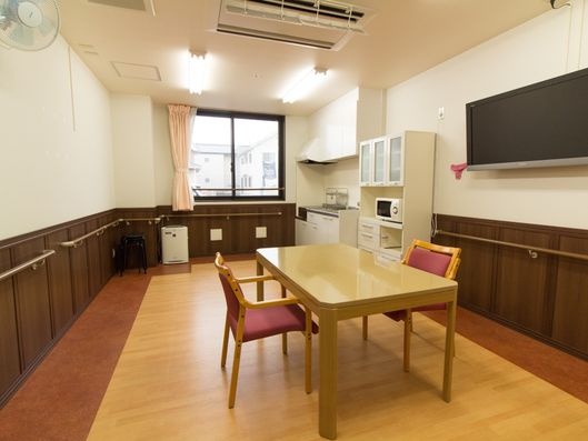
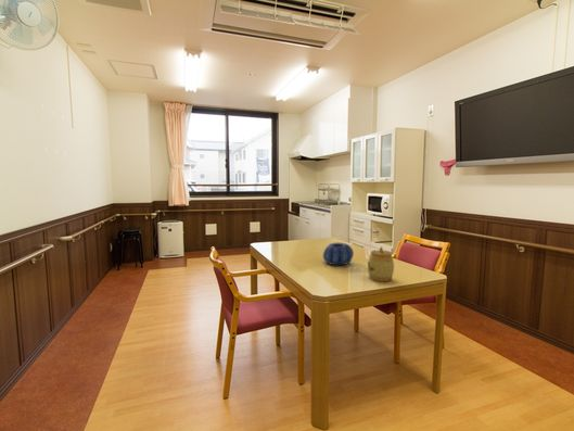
+ decorative bowl (337, 253)
+ jar (380, 262)
